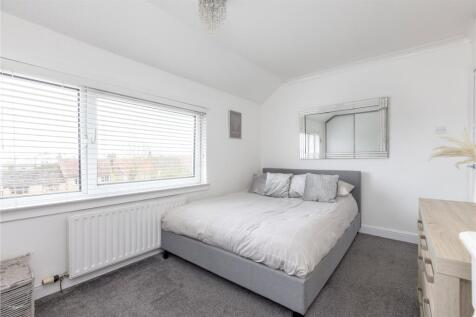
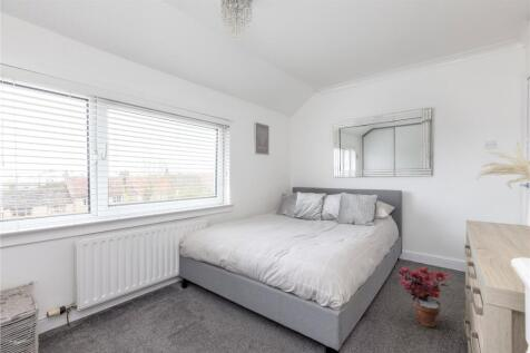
+ potted plant (422, 294)
